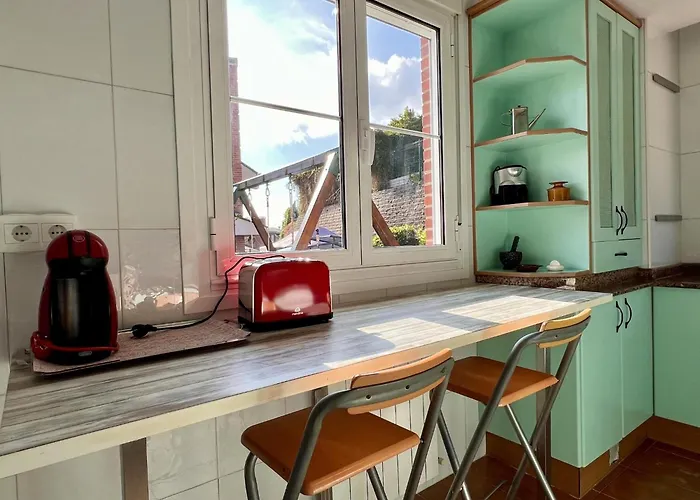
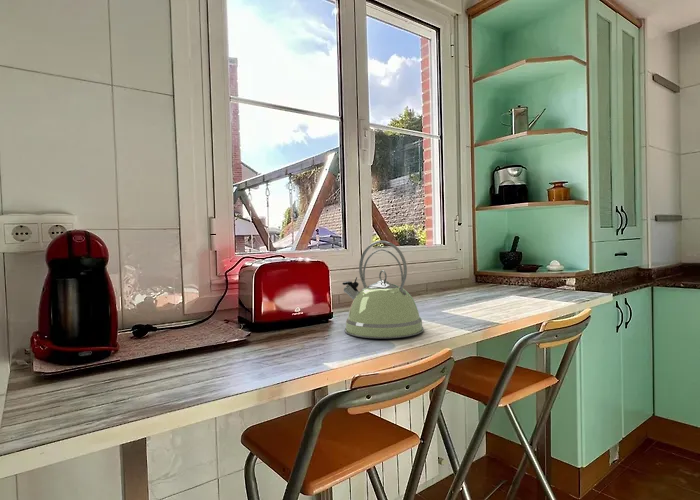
+ kettle (378, 284)
